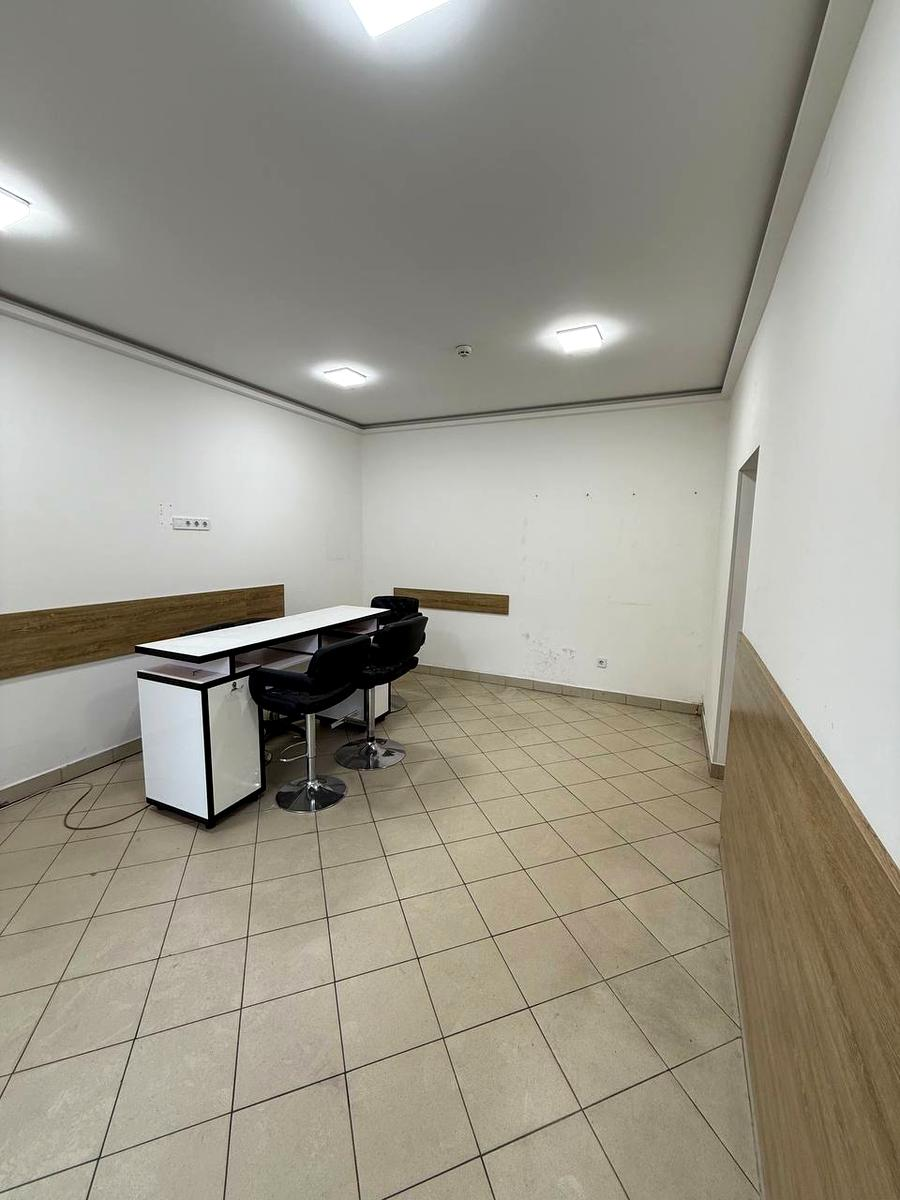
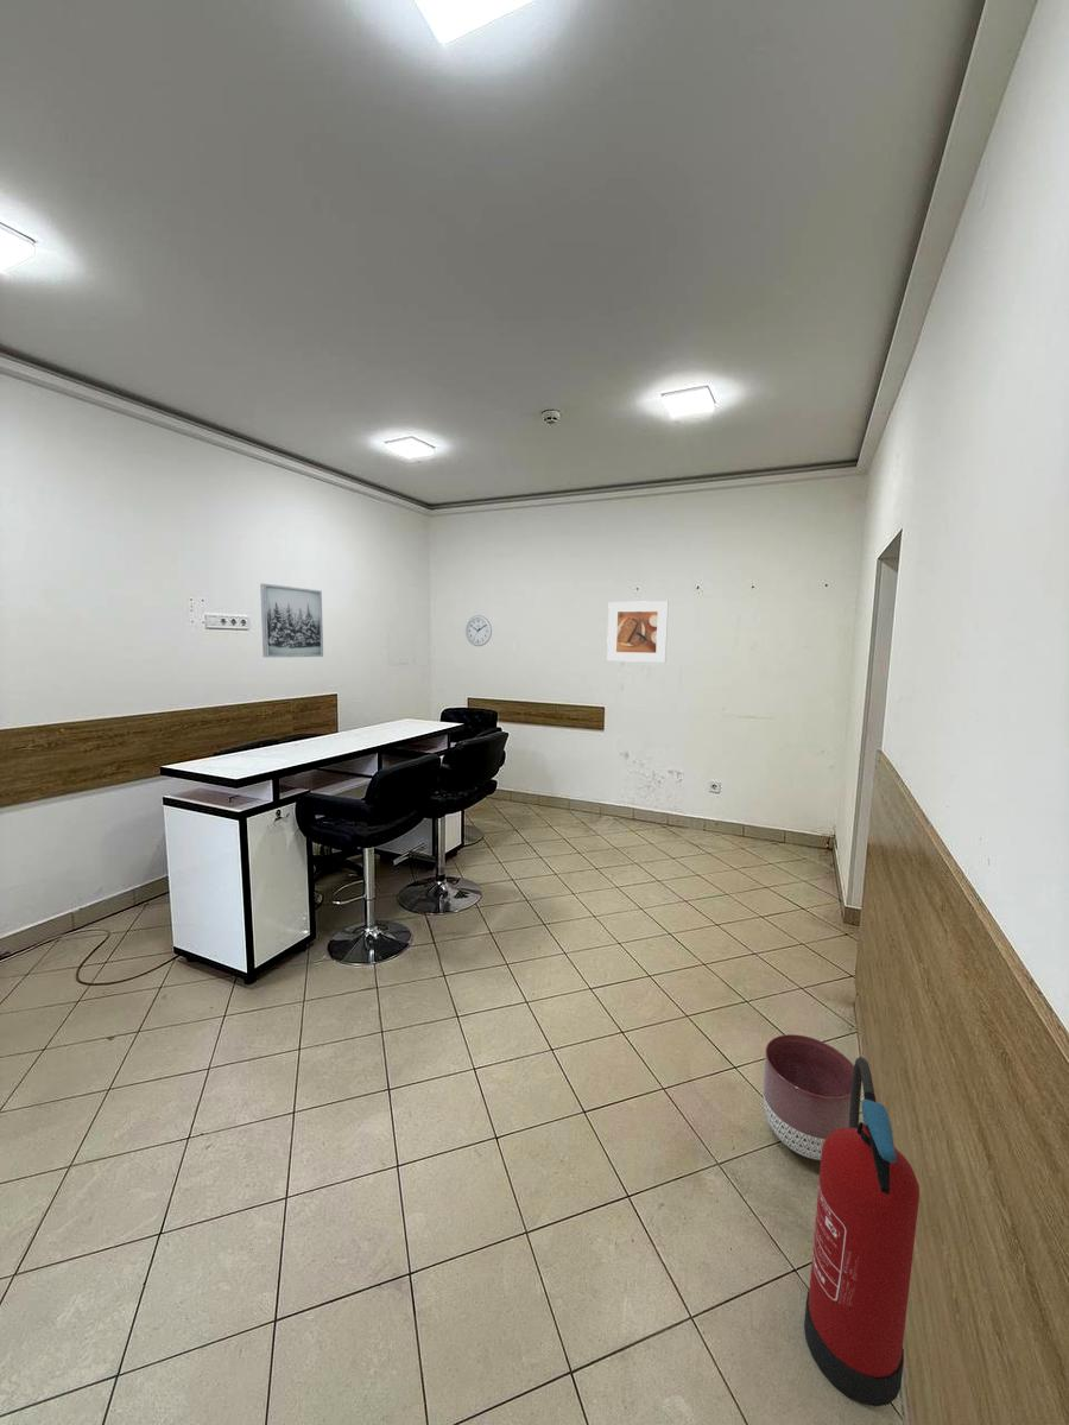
+ planter (808, 1102)
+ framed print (637, 632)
+ fire extinguisher (860, 1199)
+ wall art (293, 622)
+ wall clock (477, 631)
